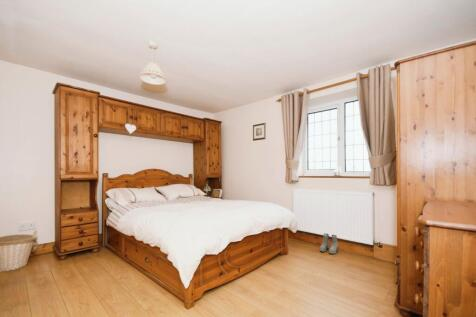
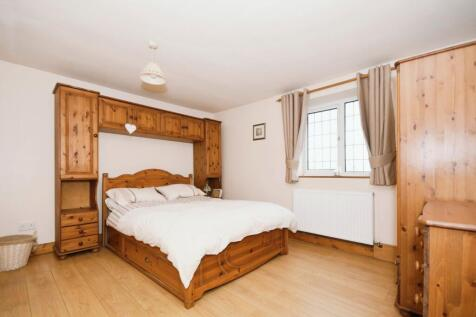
- boots (328, 243)
